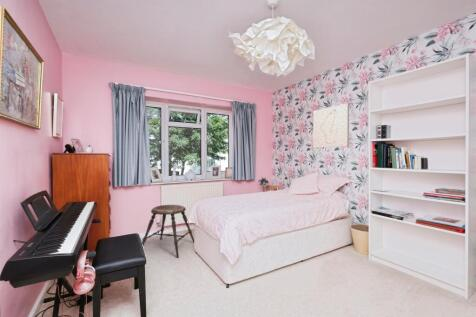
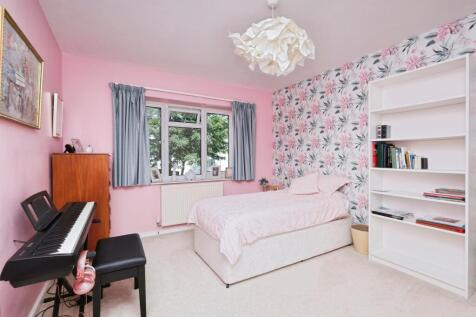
- stool (172, 227)
- wall art (329, 127)
